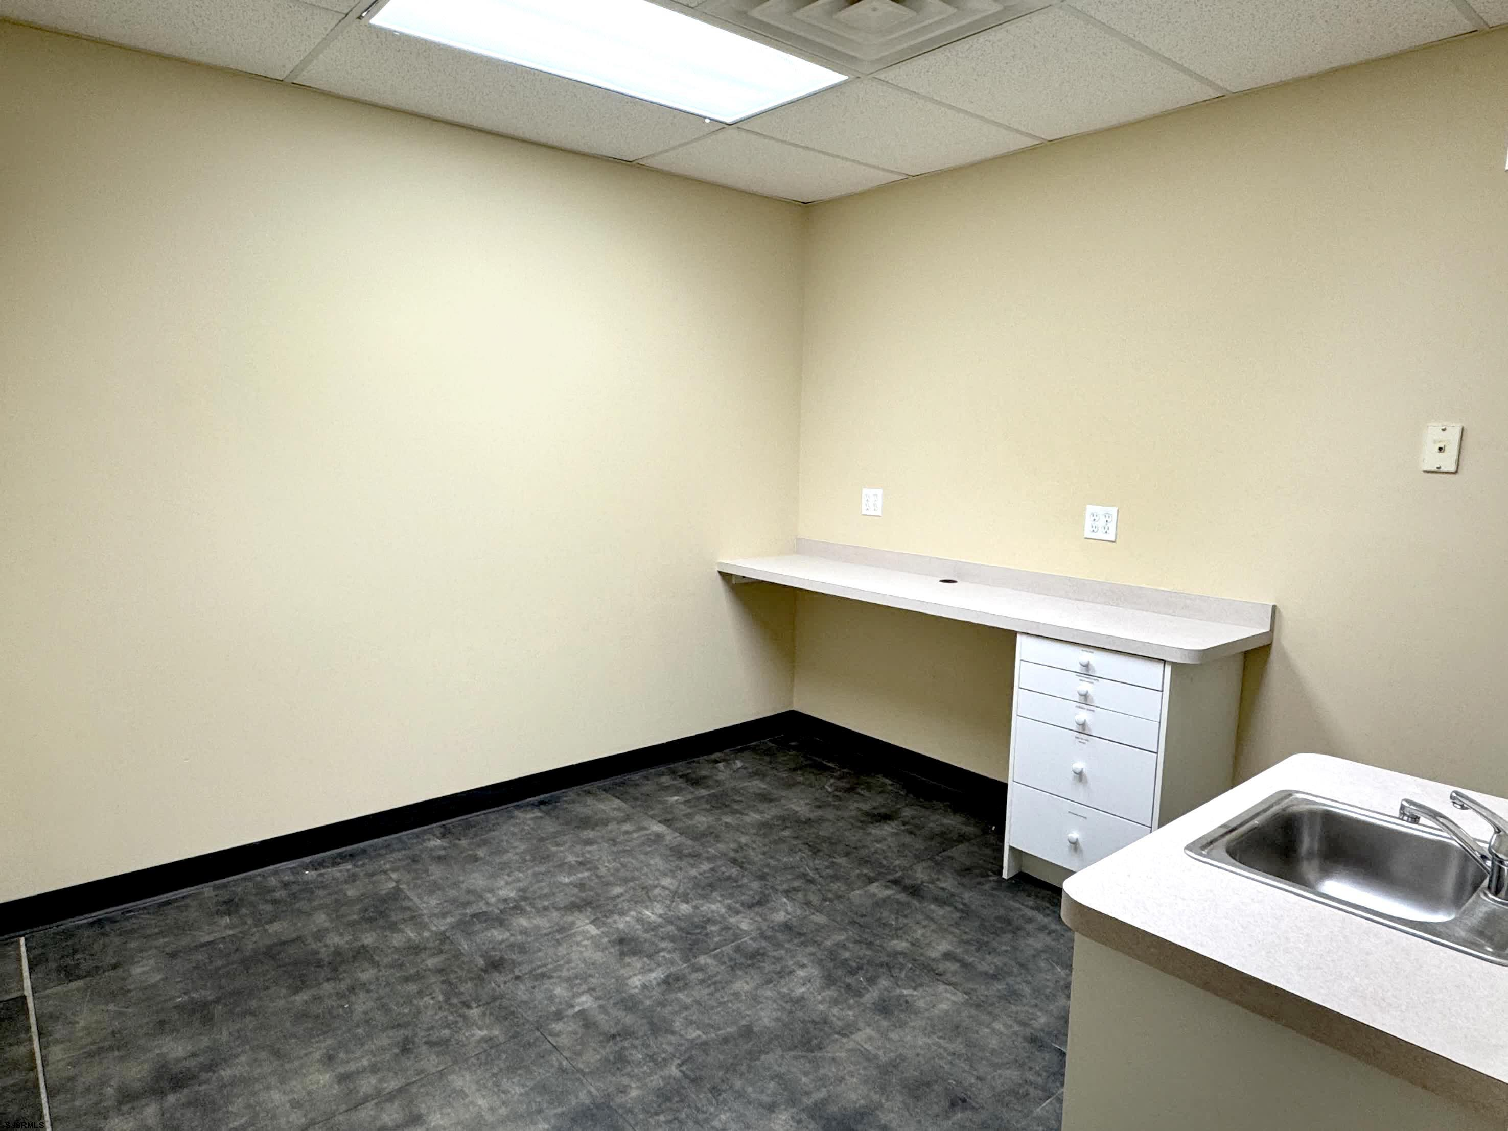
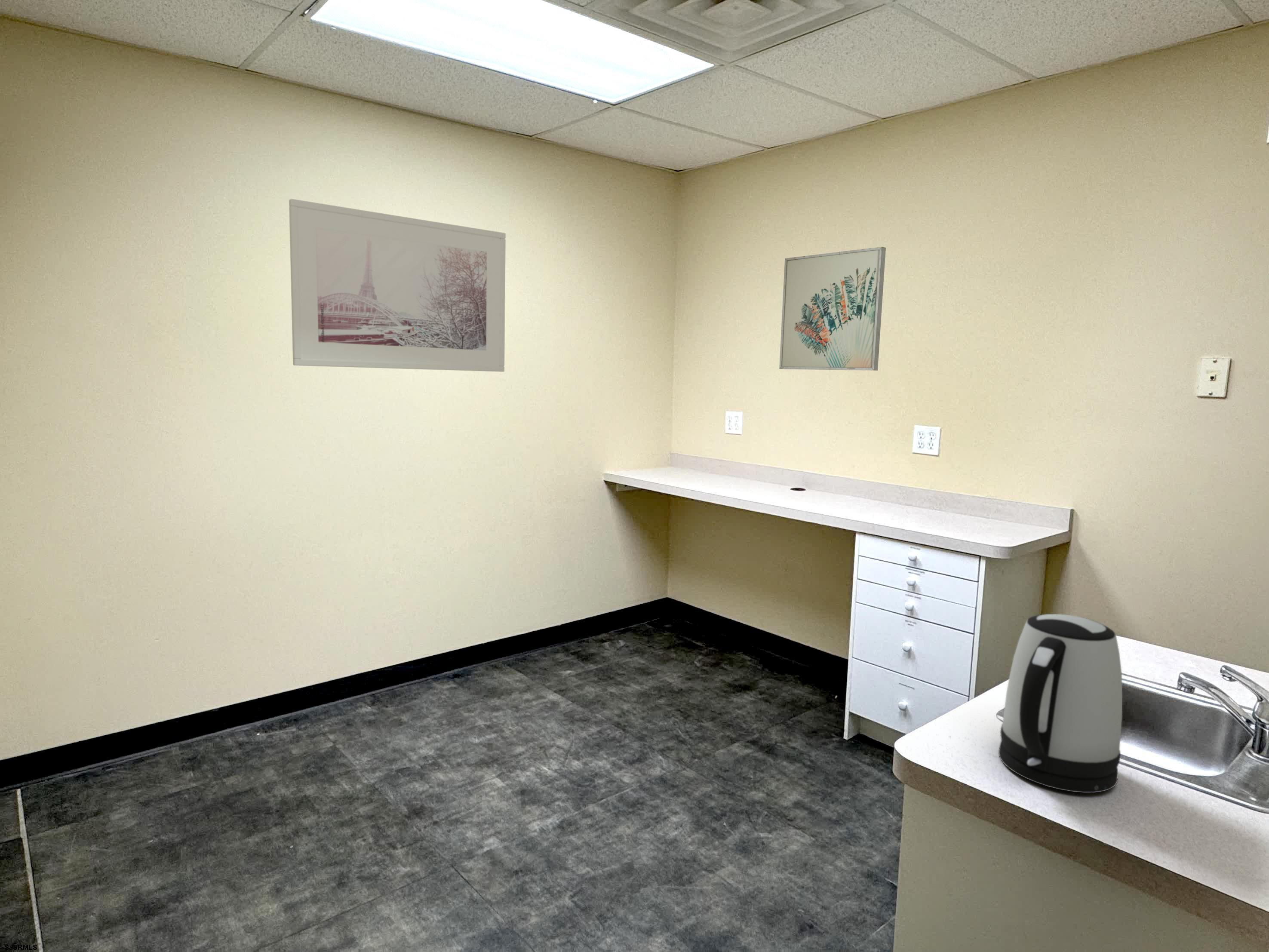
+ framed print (407, 294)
+ kettle (1057, 697)
+ wall art (829, 312)
